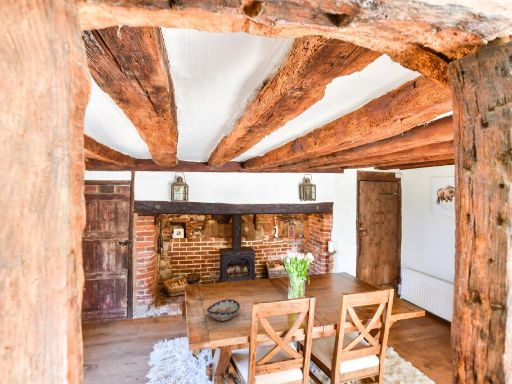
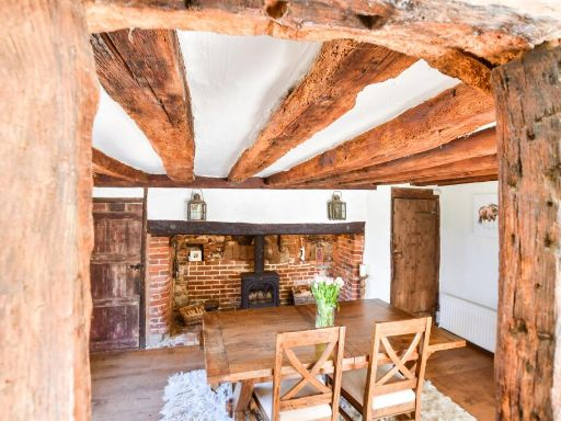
- decorative bowl (223, 311)
